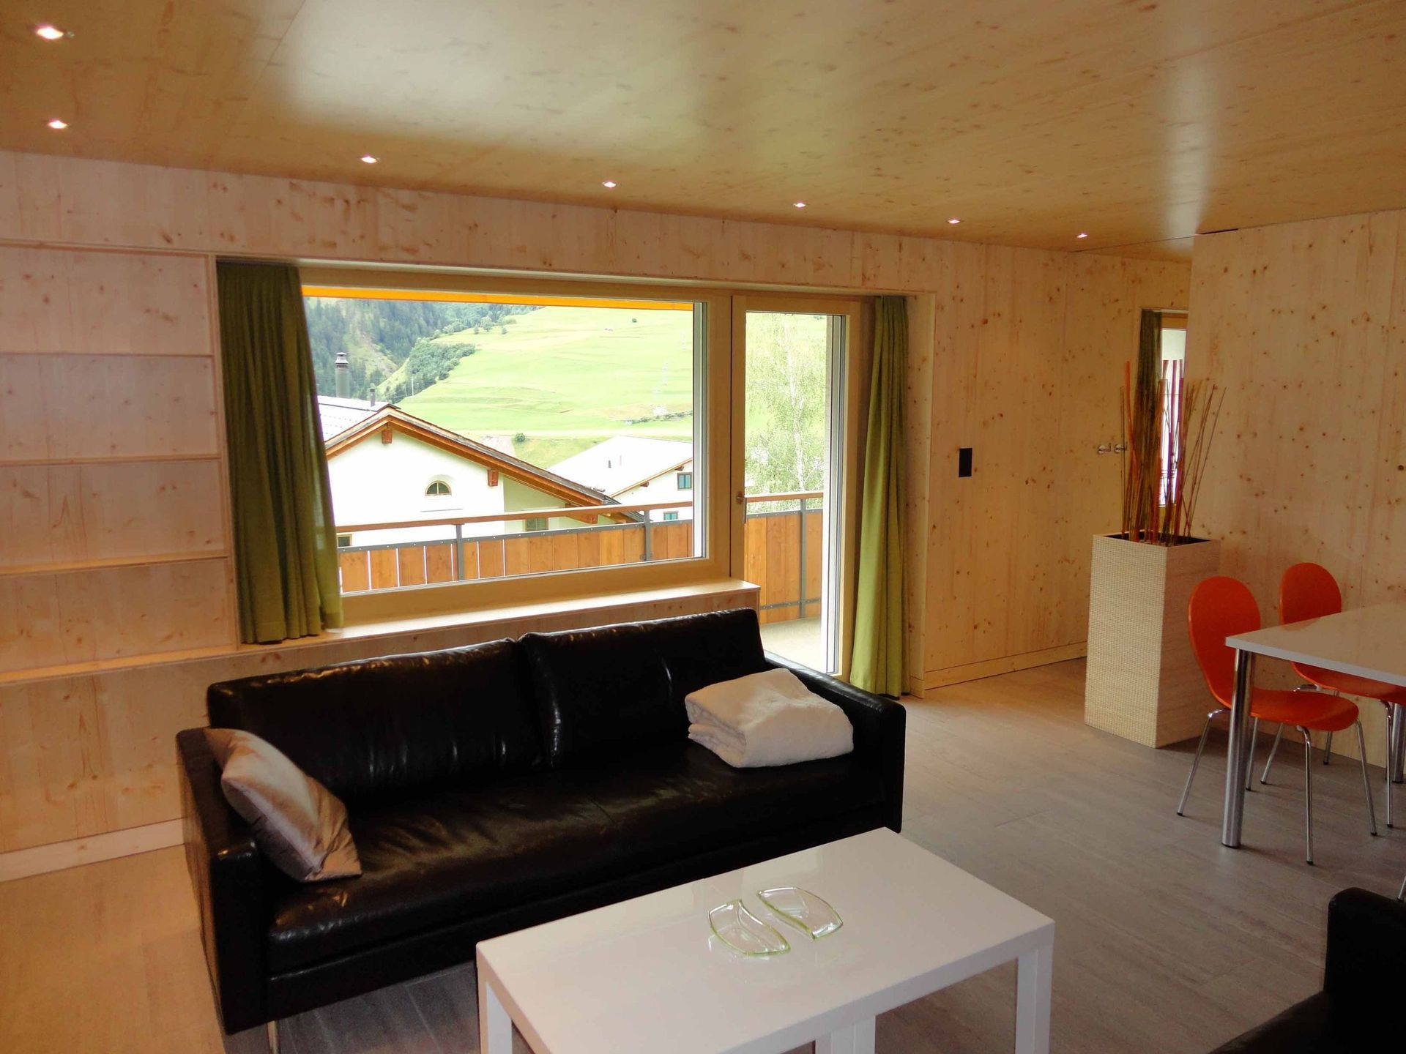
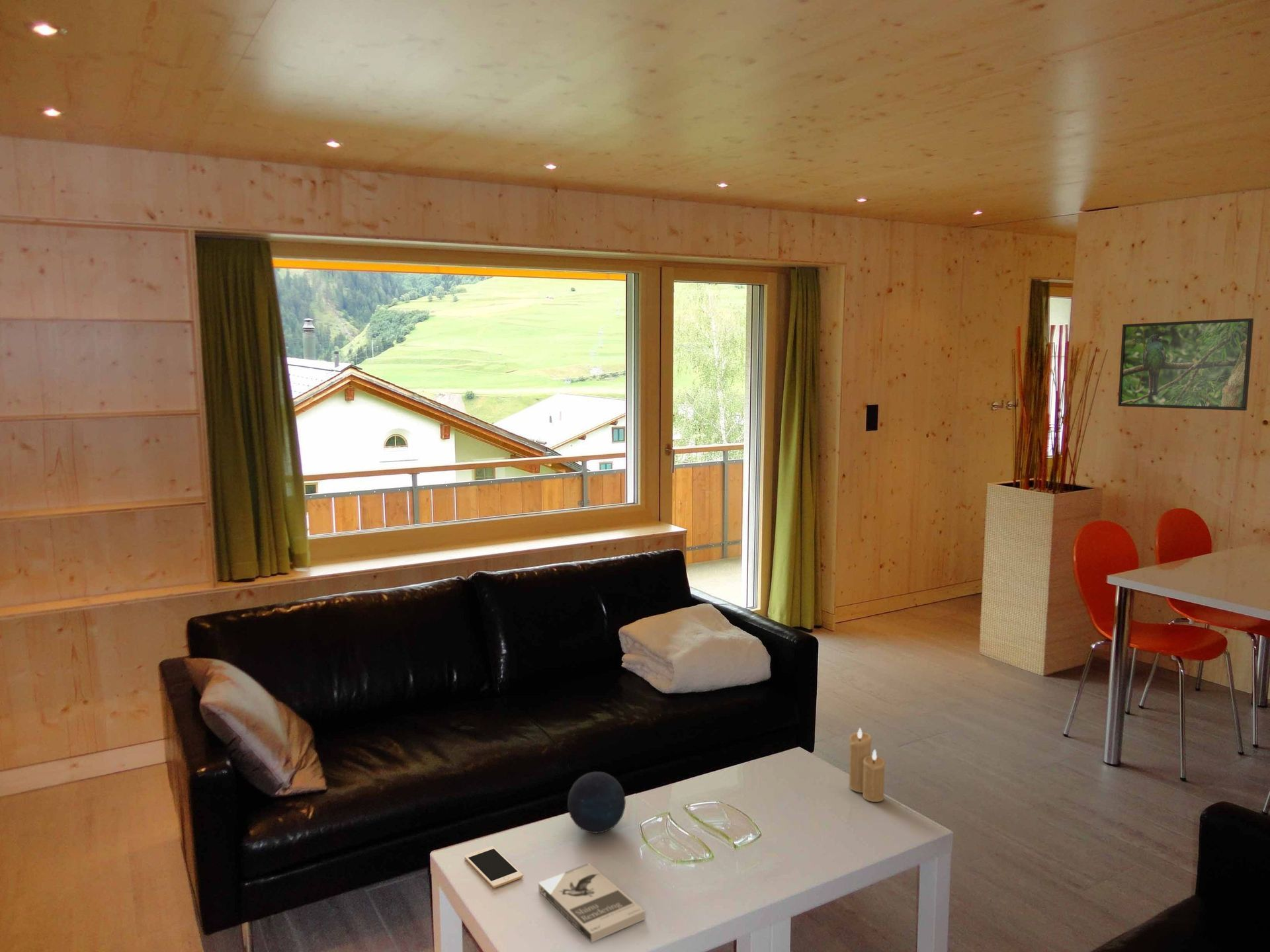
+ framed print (1181, 365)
+ decorative orb (596, 802)
+ candle (867, 762)
+ book (590, 900)
+ cell phone (493, 866)
